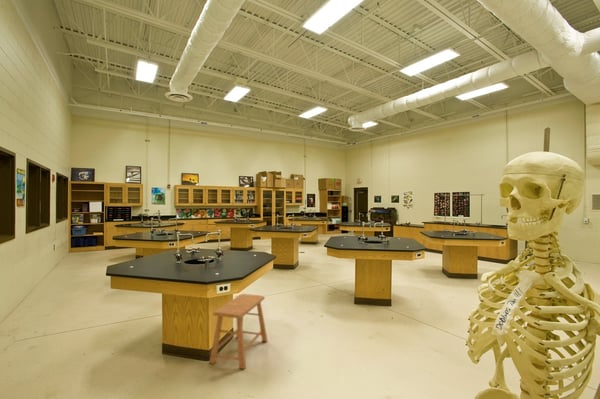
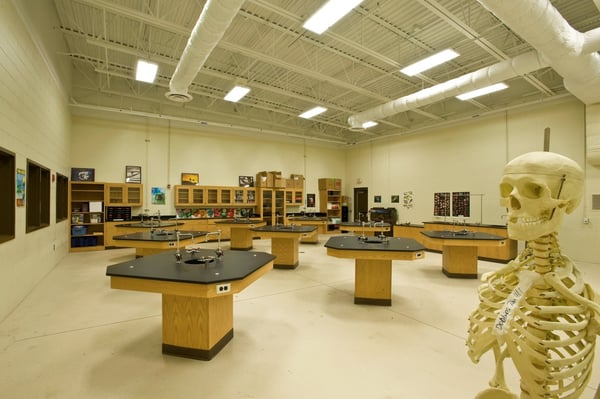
- stool (240, 327)
